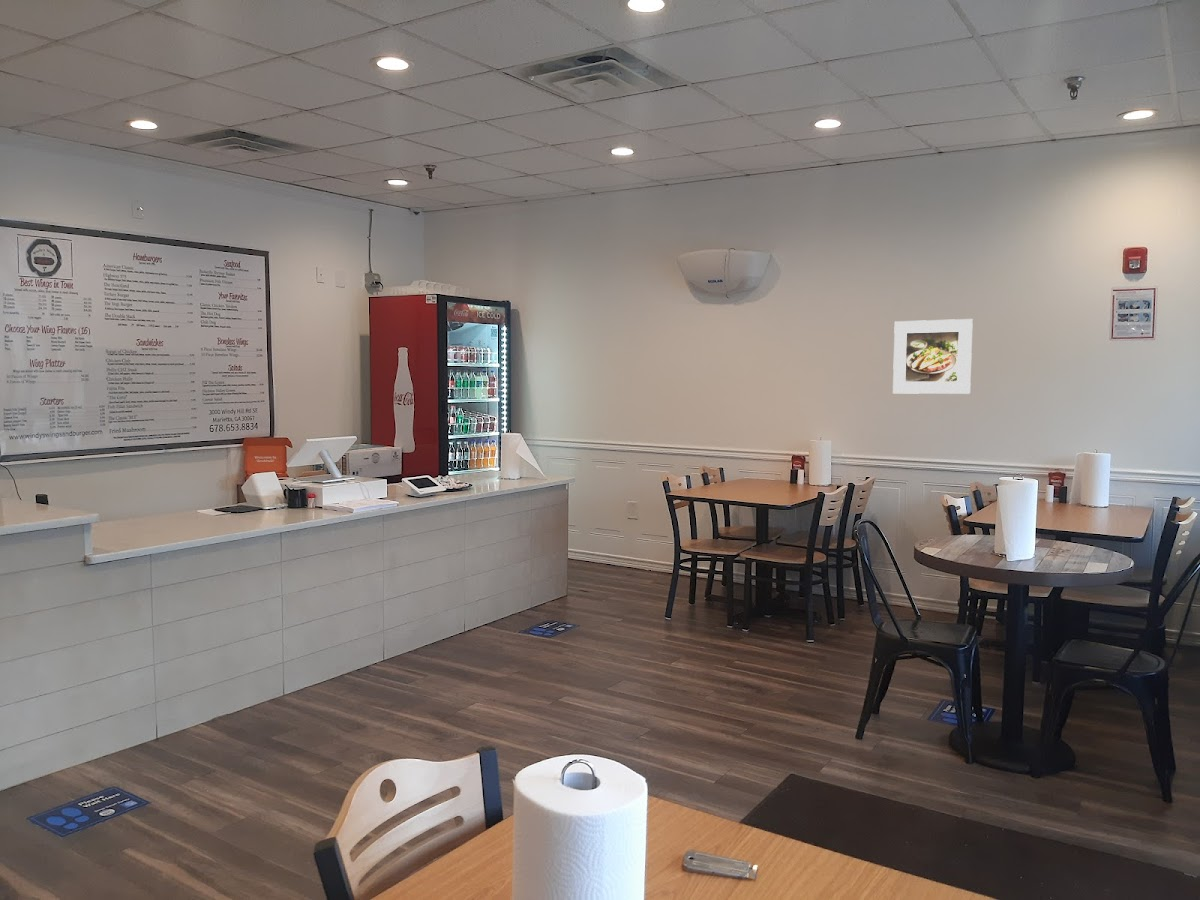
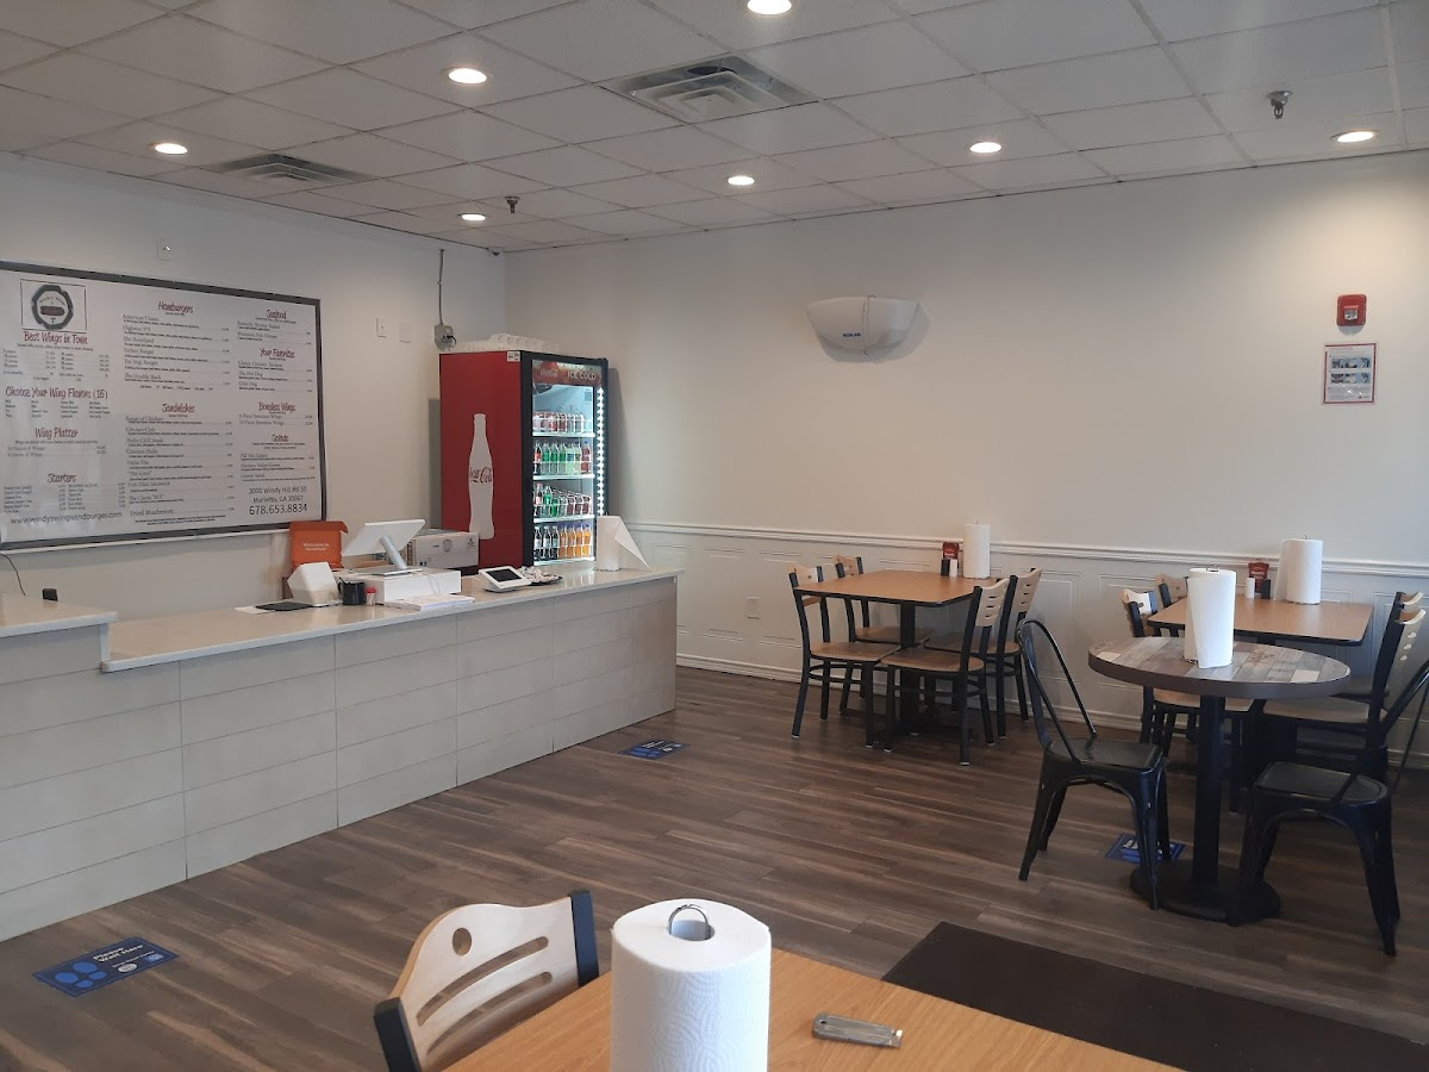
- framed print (931, 357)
